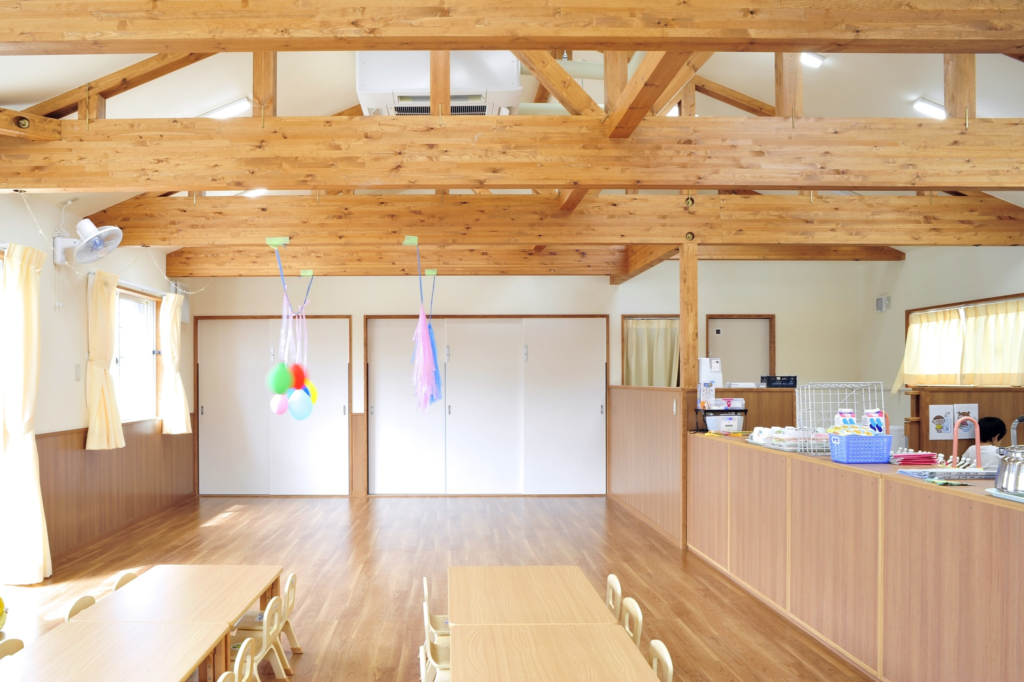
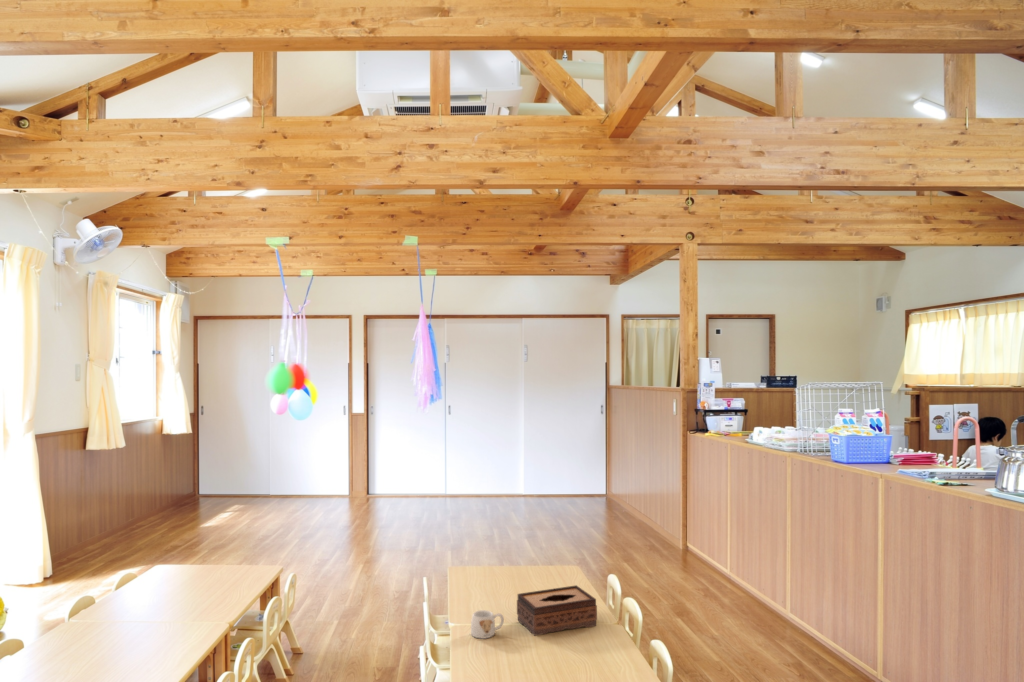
+ tissue box (556, 609)
+ mug (487, 623)
